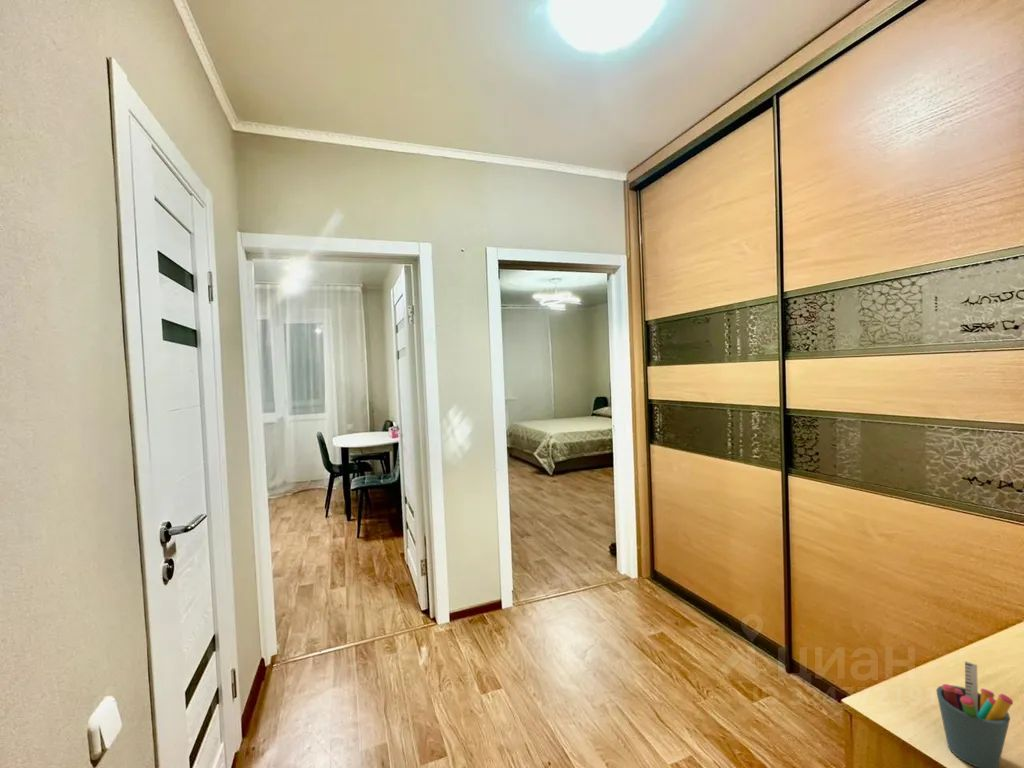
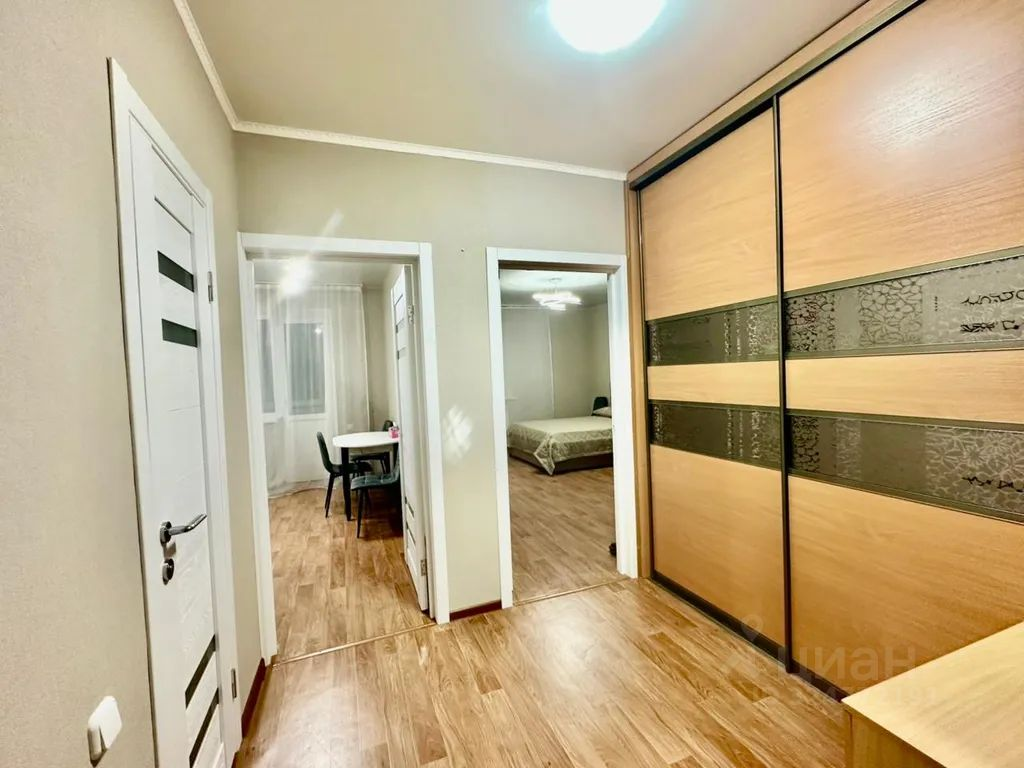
- pen holder (972, 715)
